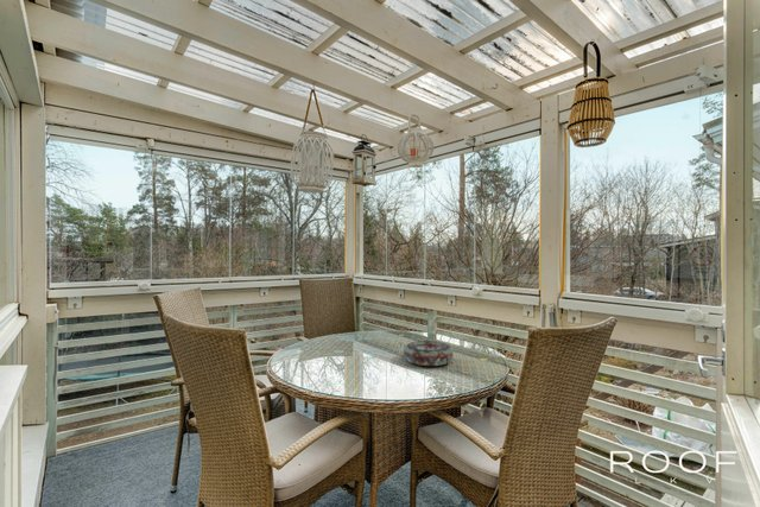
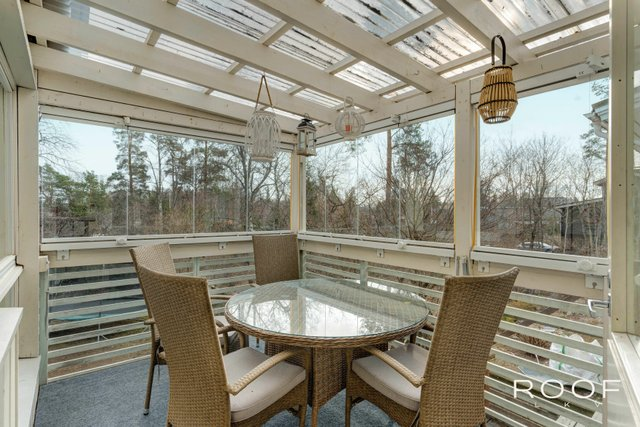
- decorative bowl (428, 353)
